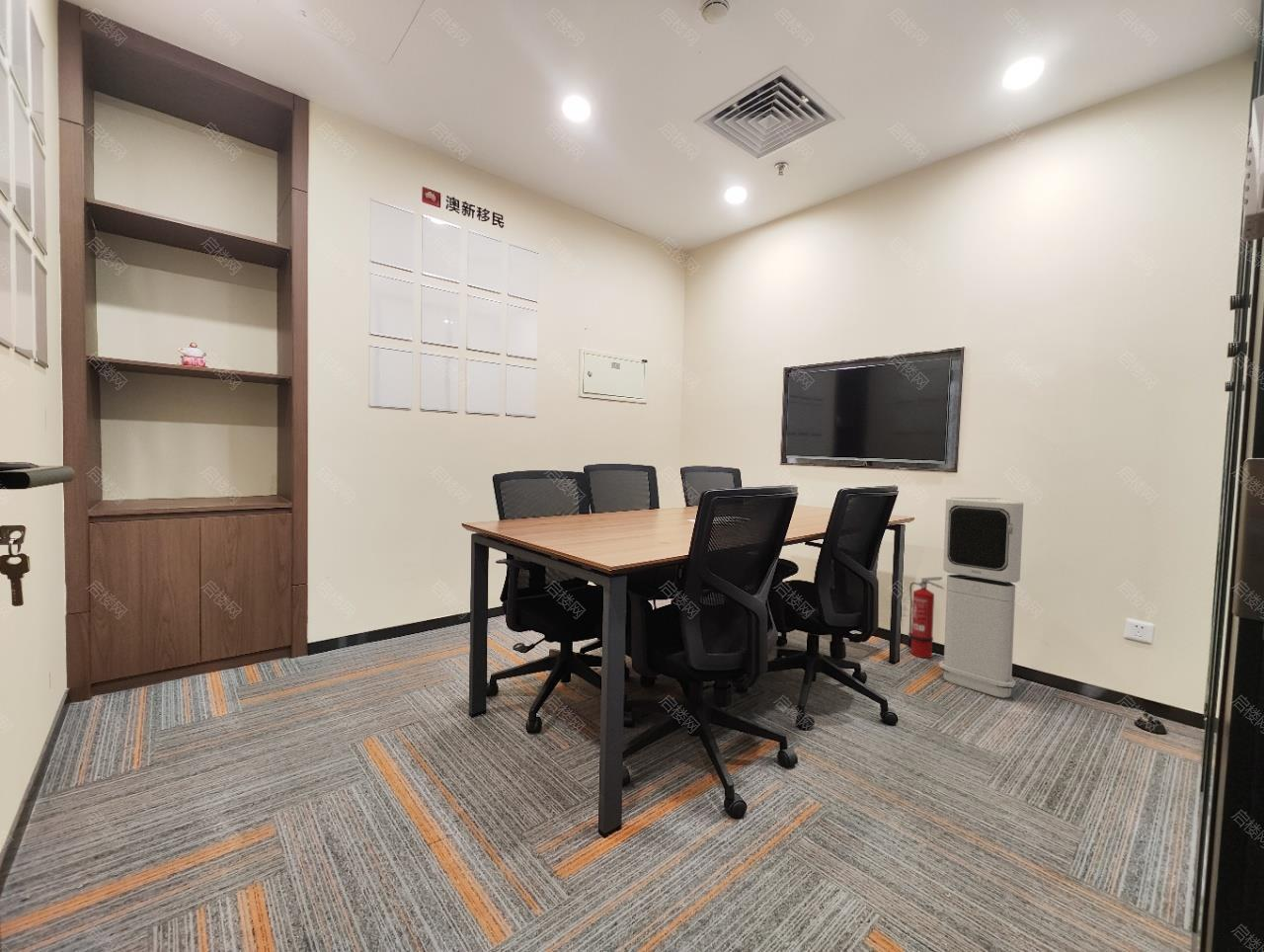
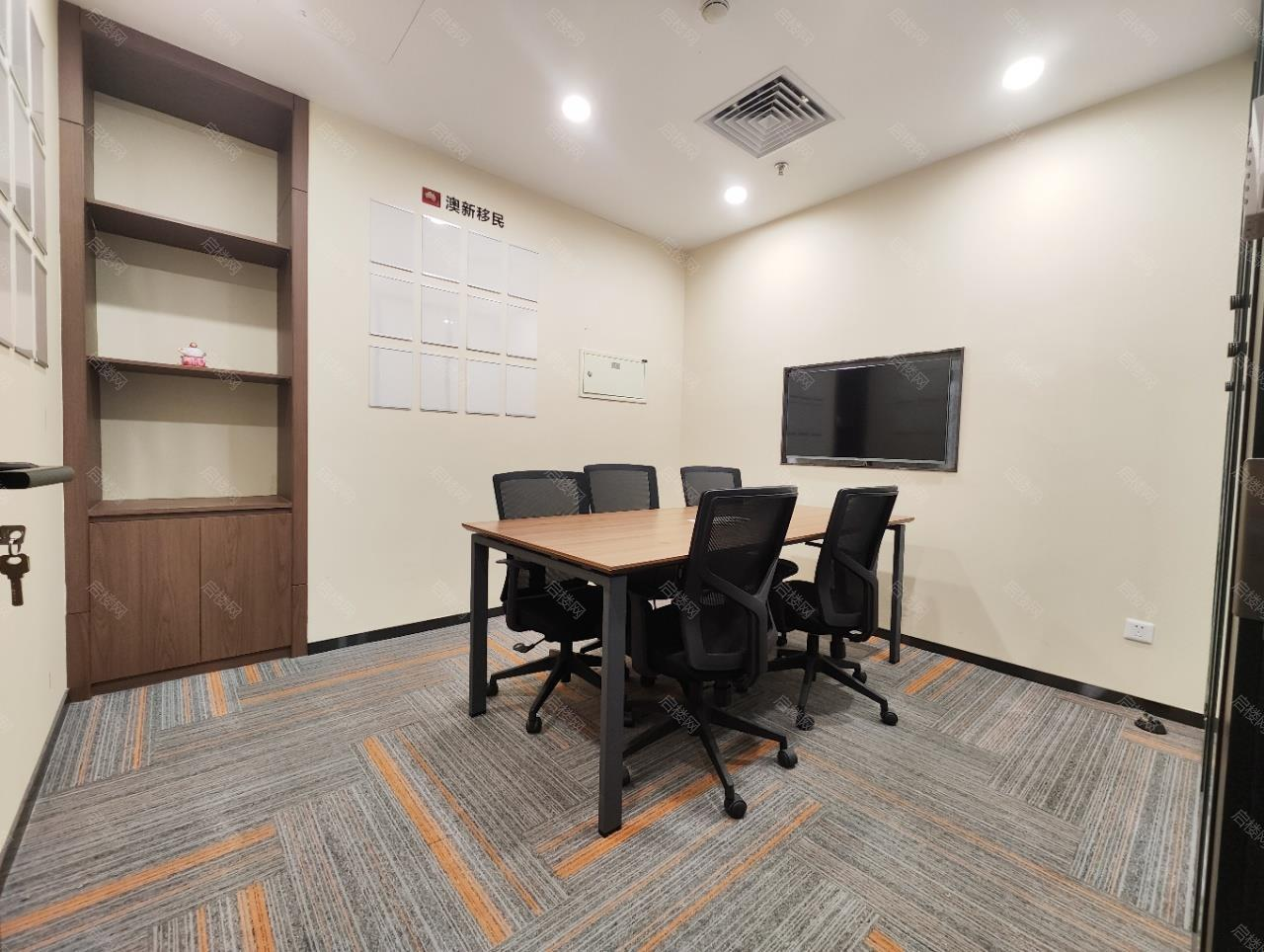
- fire extinguisher (925, 614)
- air purifier (986, 591)
